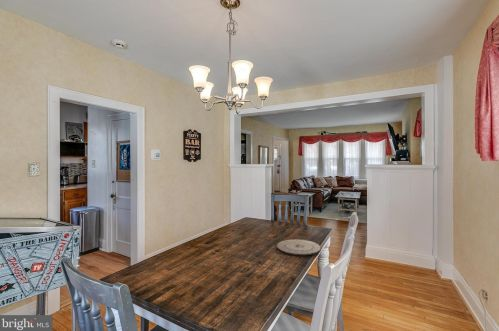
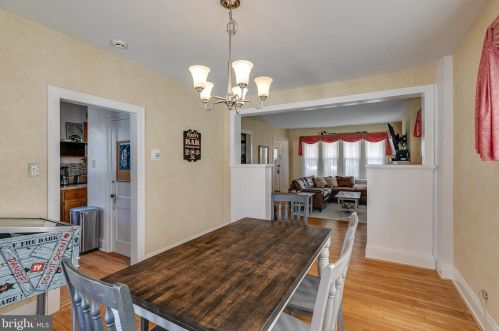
- plate (298, 247)
